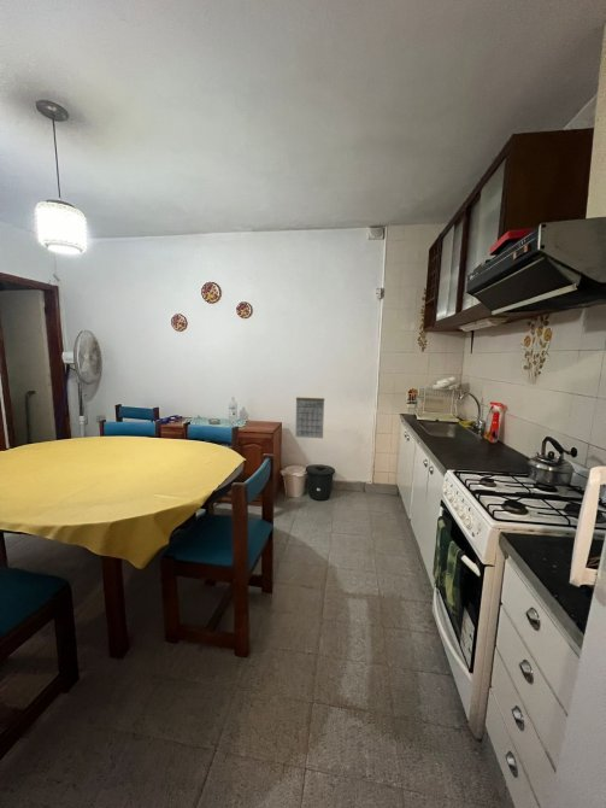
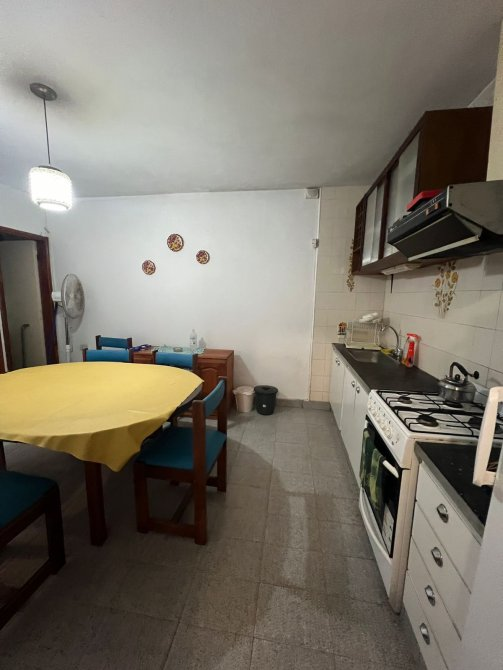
- calendar (310, 412)
